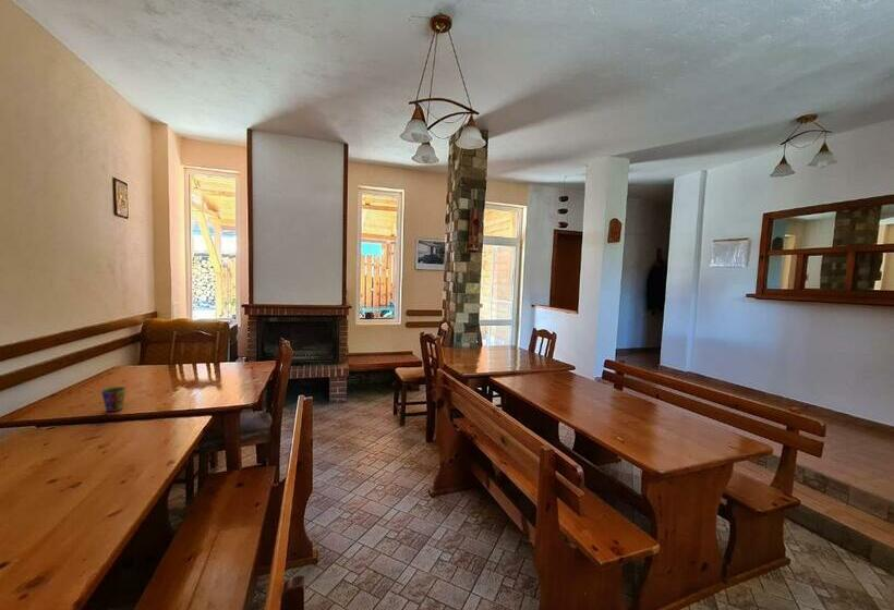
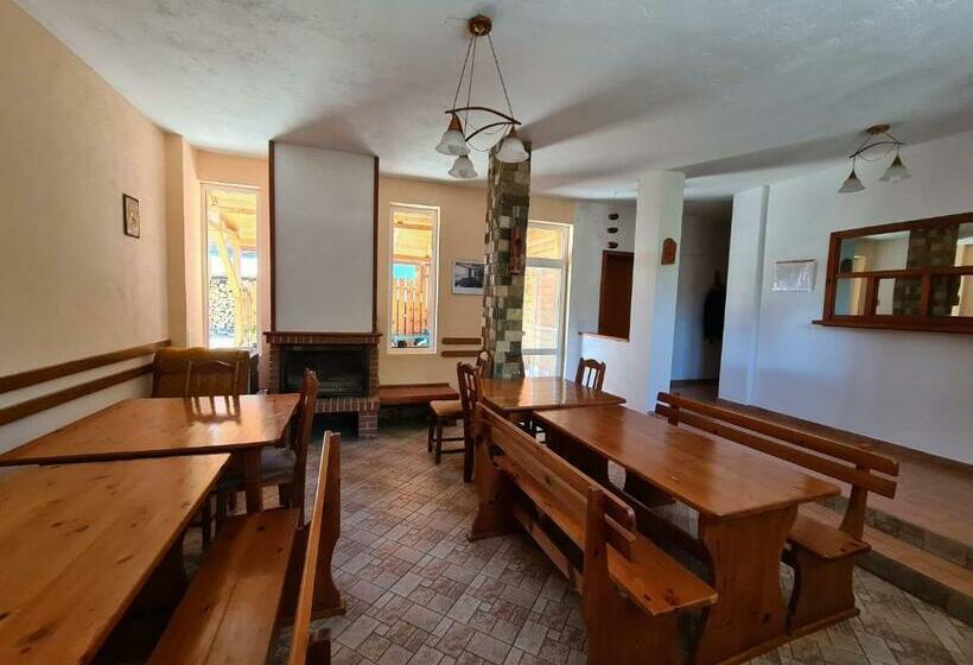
- cup (113, 400)
